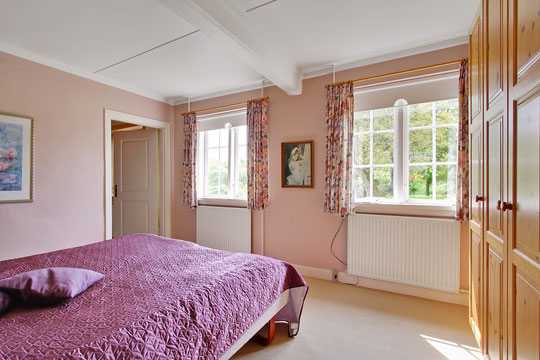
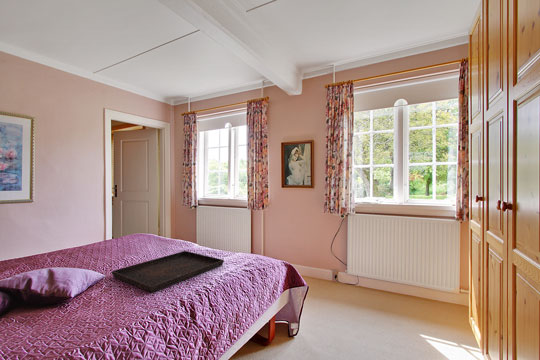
+ serving tray (171, 267)
